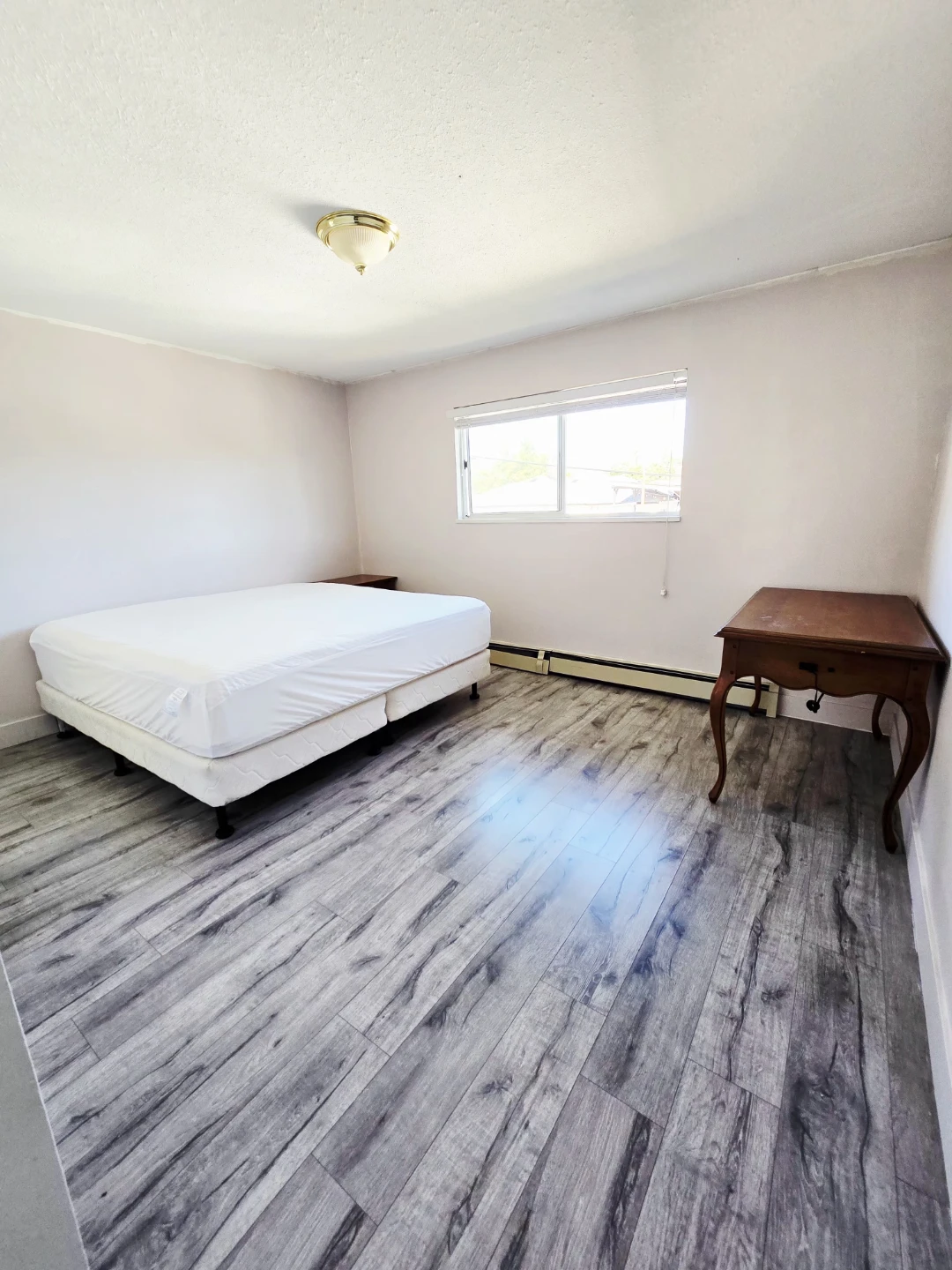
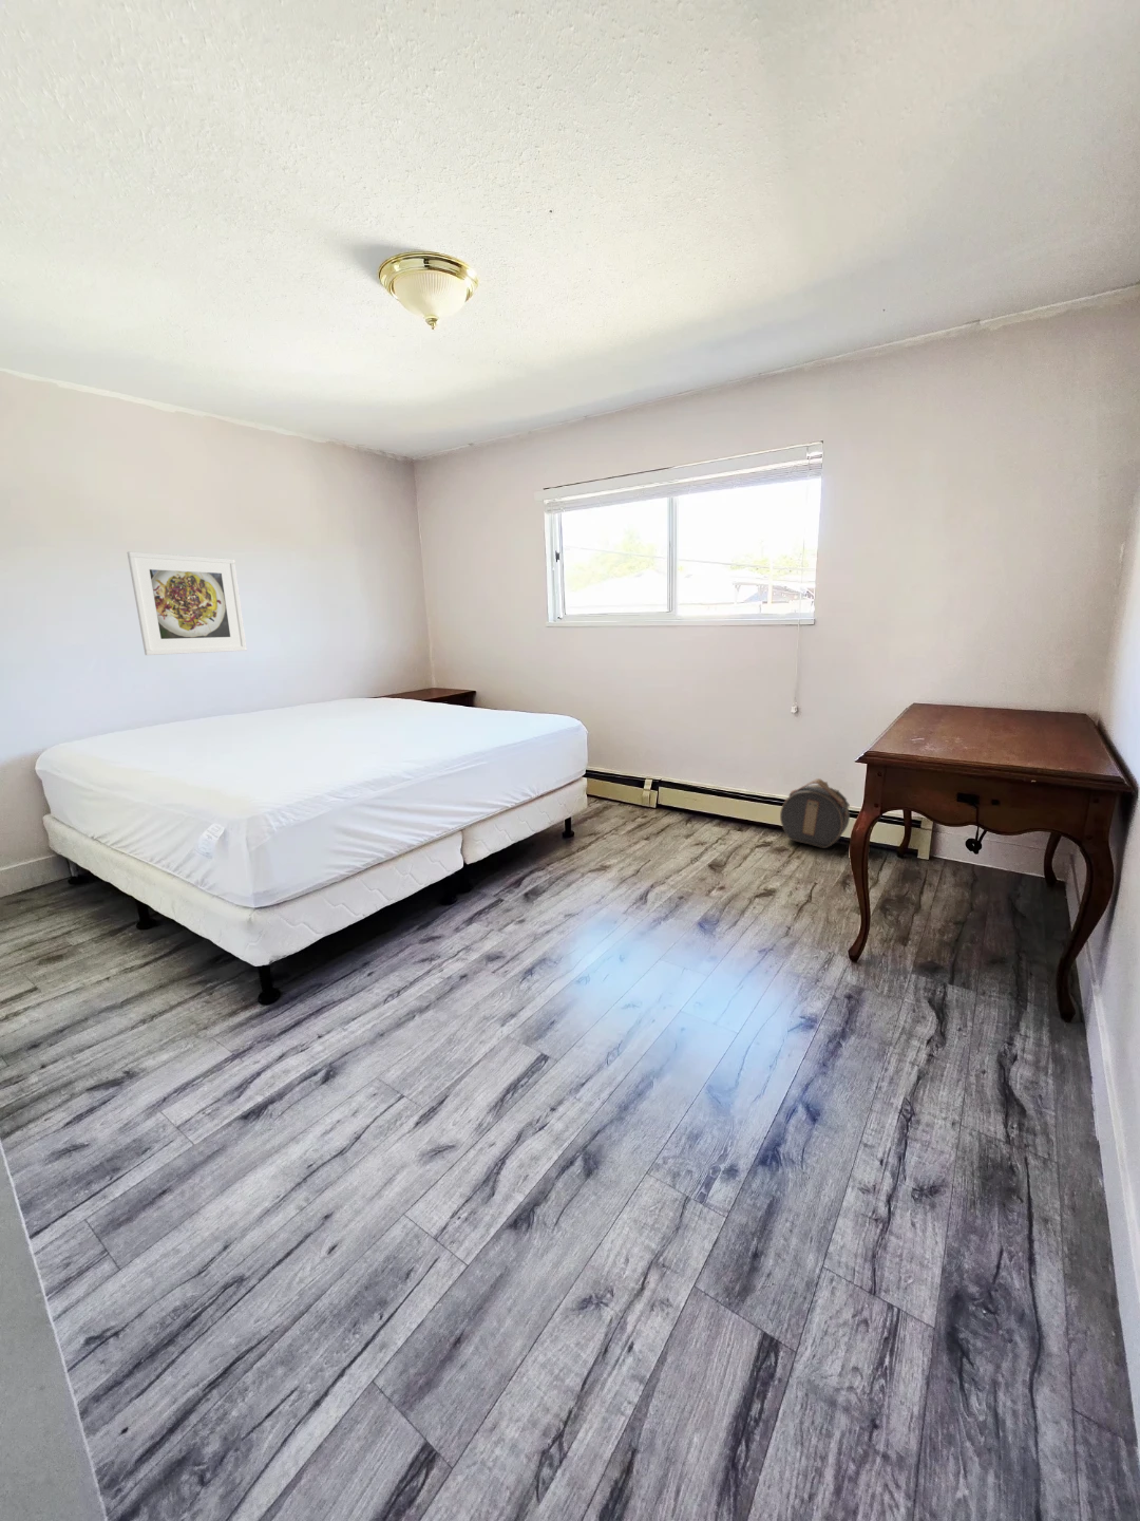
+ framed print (192, 604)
+ hat box (815, 810)
